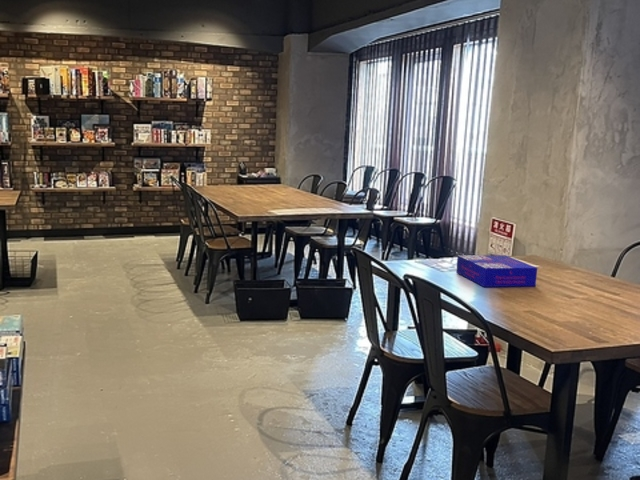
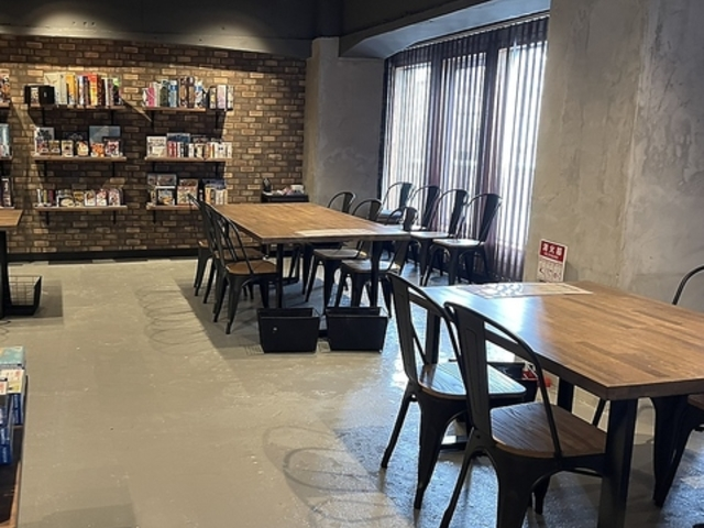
- board game (495, 270)
